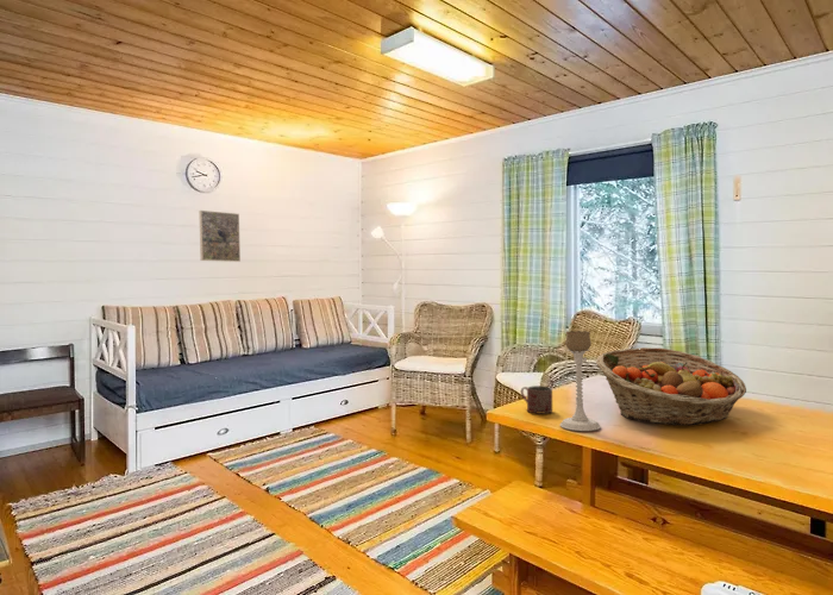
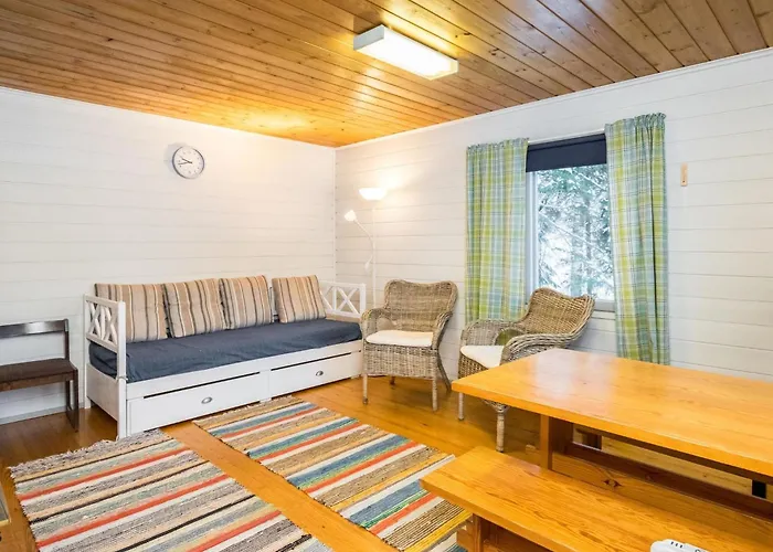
- fruit basket (668, 383)
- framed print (220, 236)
- mug (537, 399)
- candle holder (578, 378)
